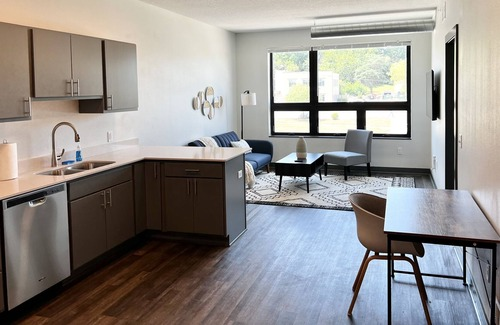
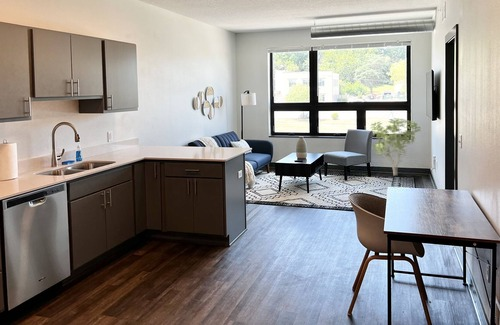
+ shrub (395, 146)
